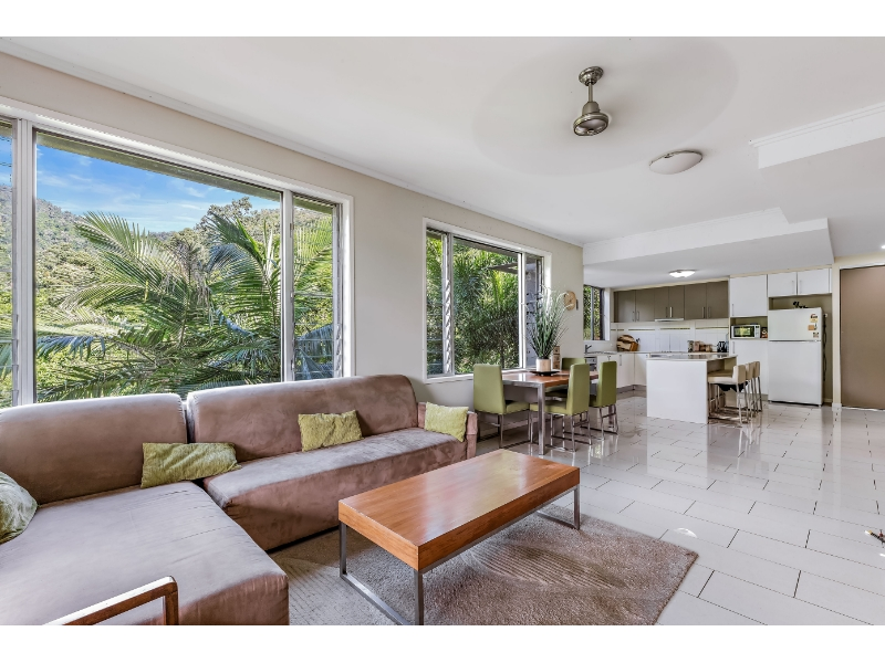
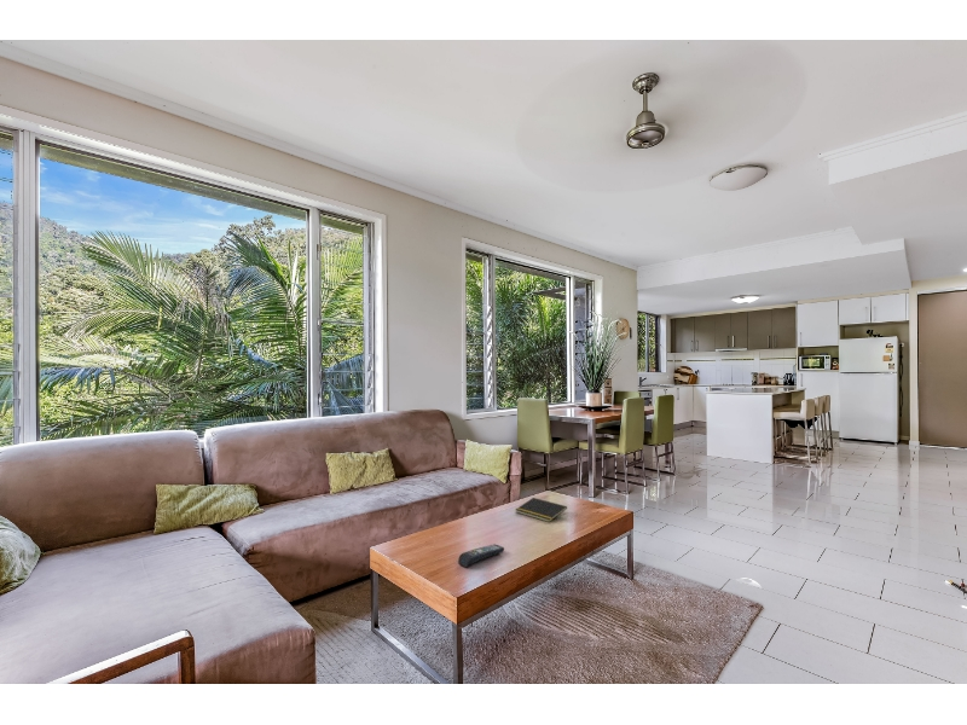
+ remote control (481, 553)
+ notepad (540, 509)
